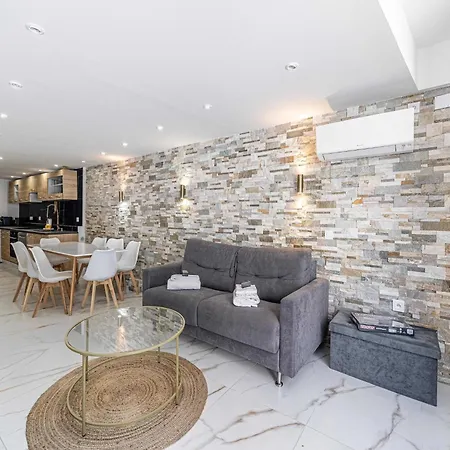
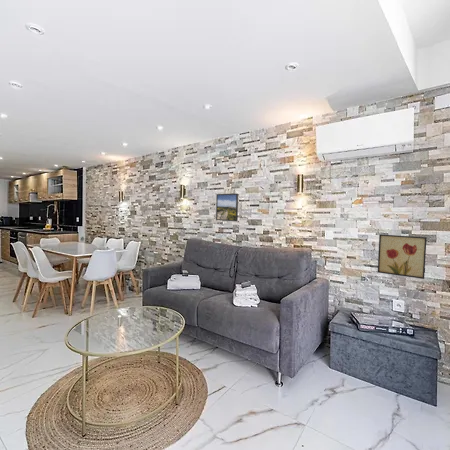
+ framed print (226, 207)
+ wall art (401, 255)
